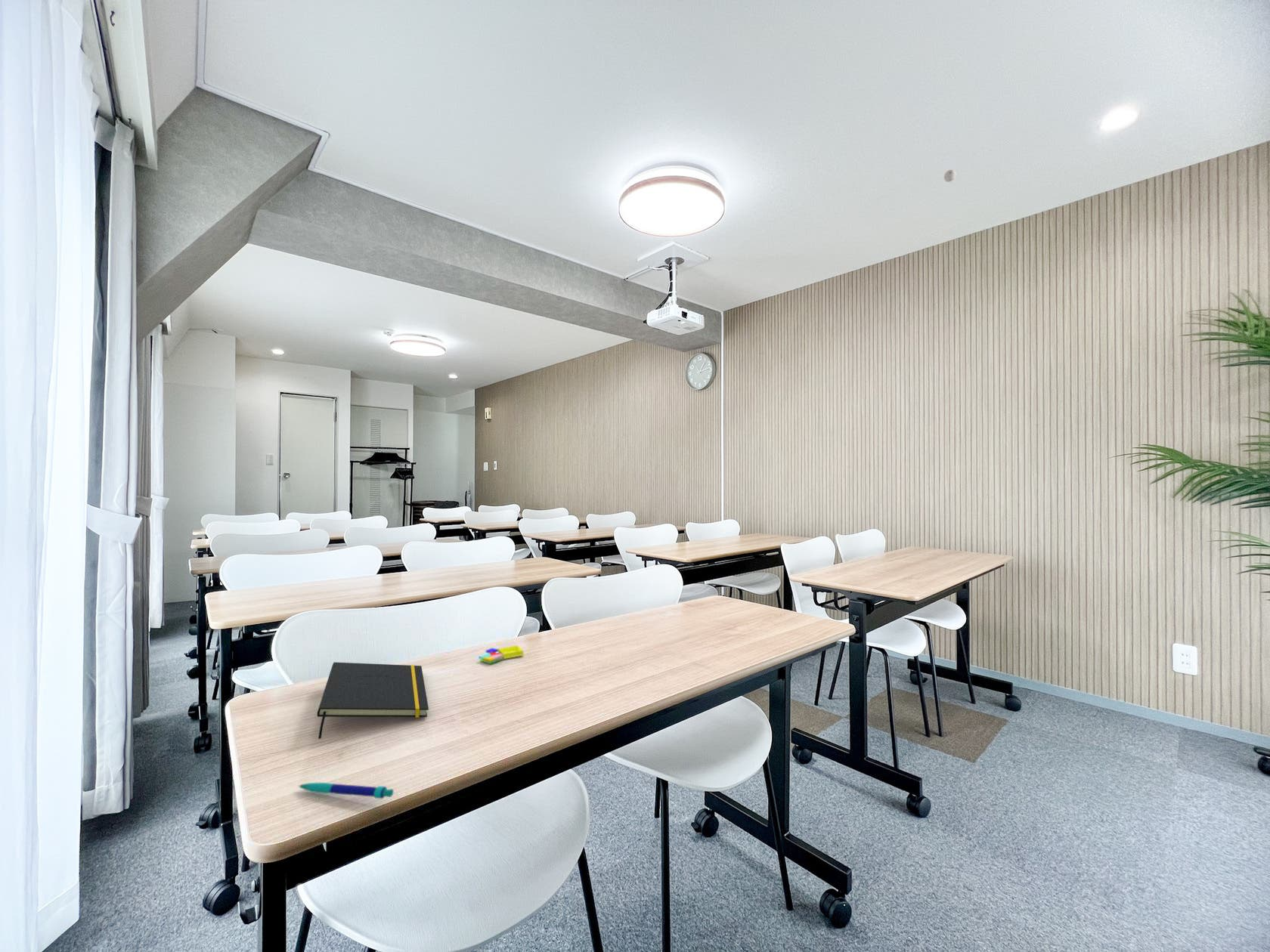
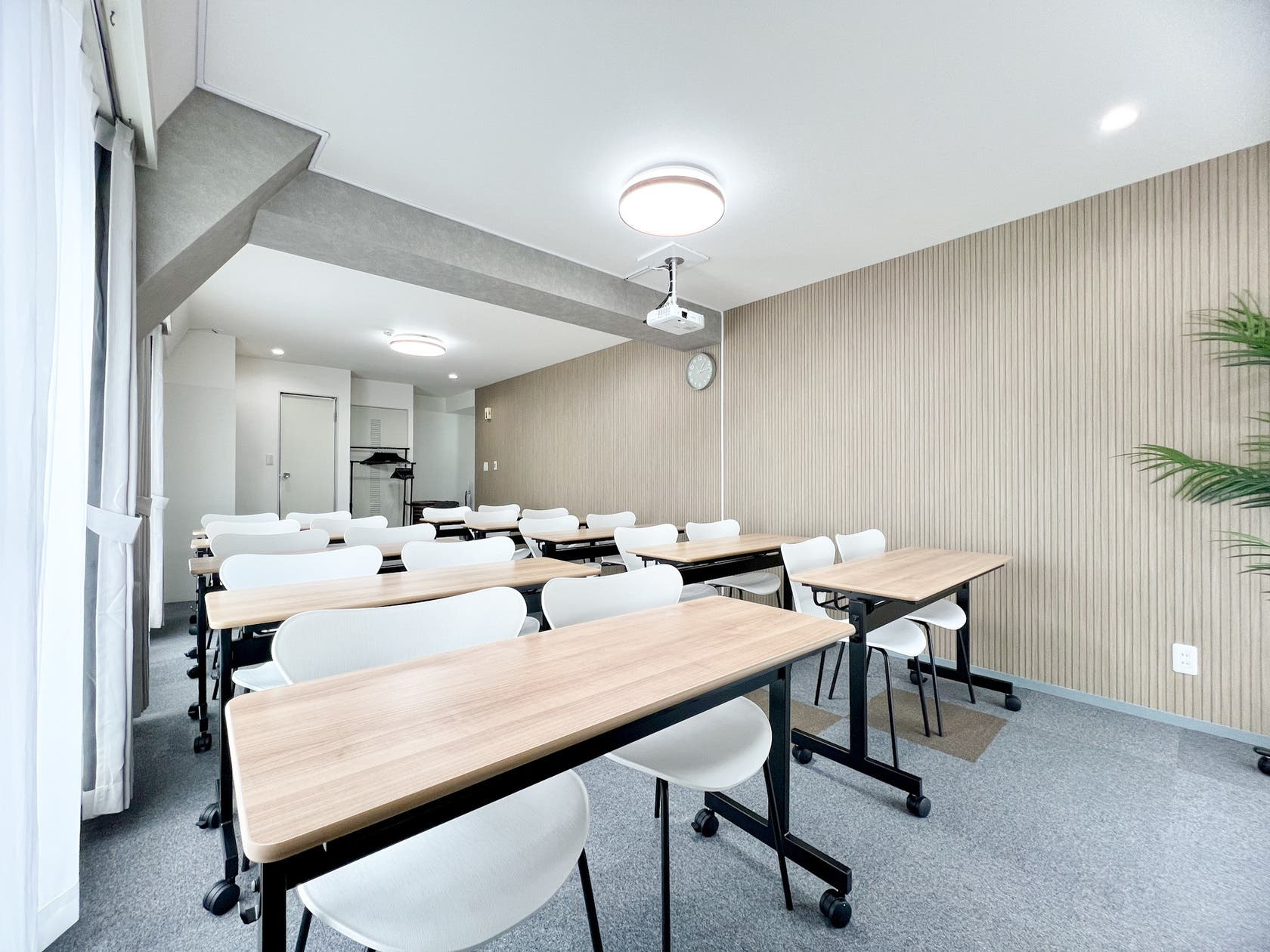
- sticky notes (500, 654)
- eyeball (949, 175)
- notepad (376, 688)
- pen (344, 788)
